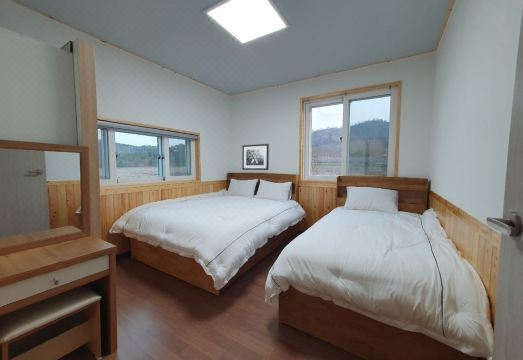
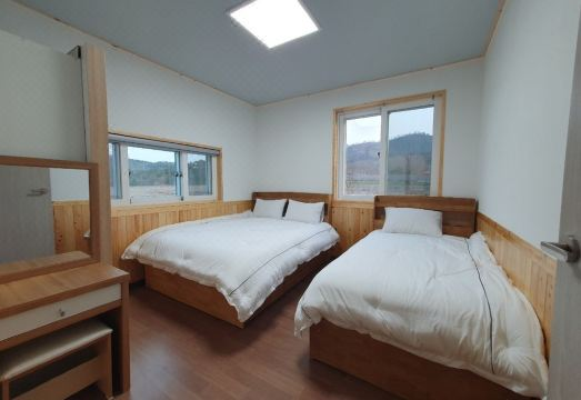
- wall art (255, 157)
